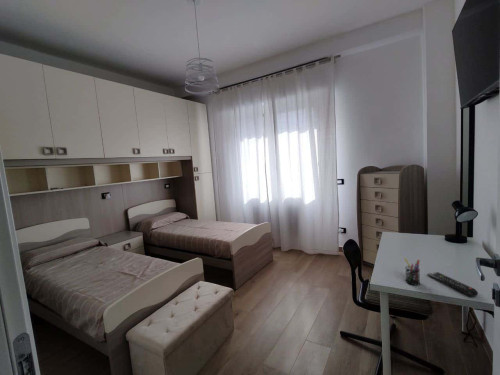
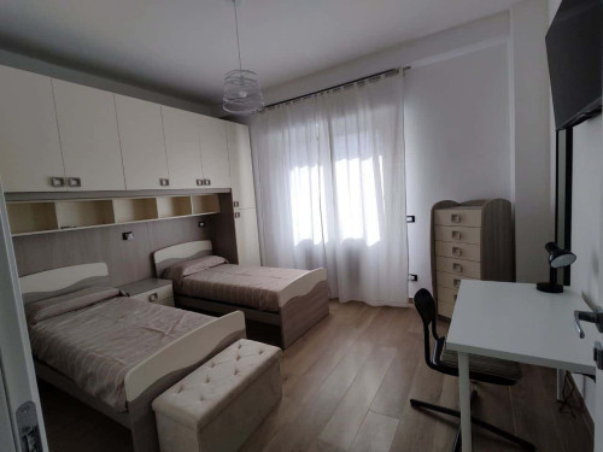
- remote control (450, 282)
- pen holder (414, 270)
